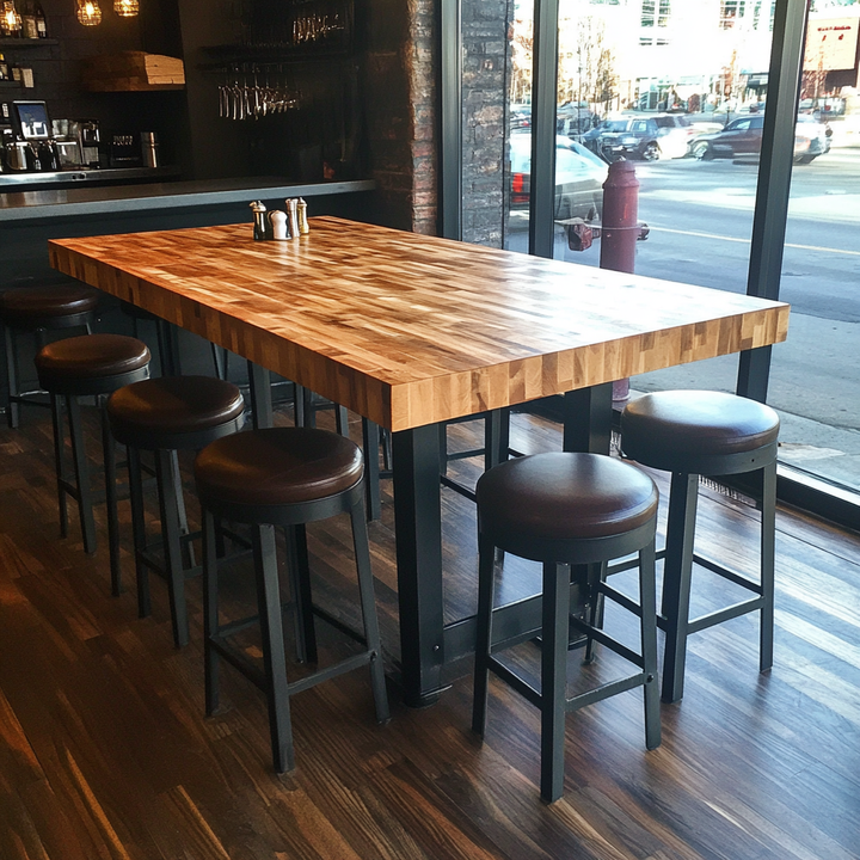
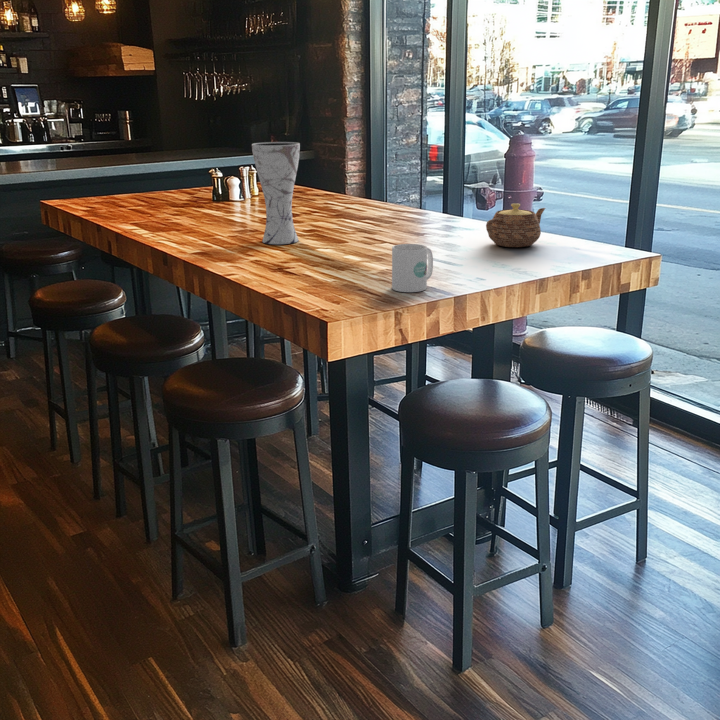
+ mug (414, 266)
+ vase (278, 193)
+ teapot (516, 223)
